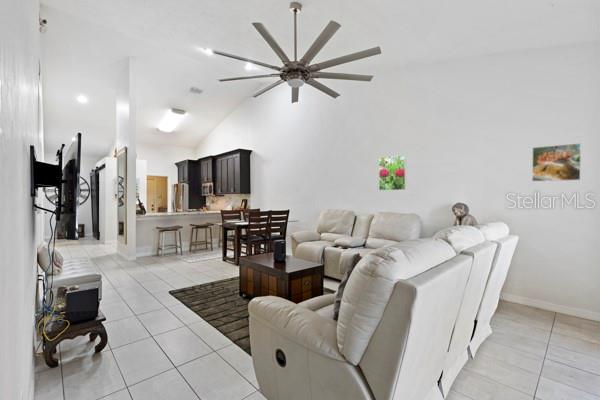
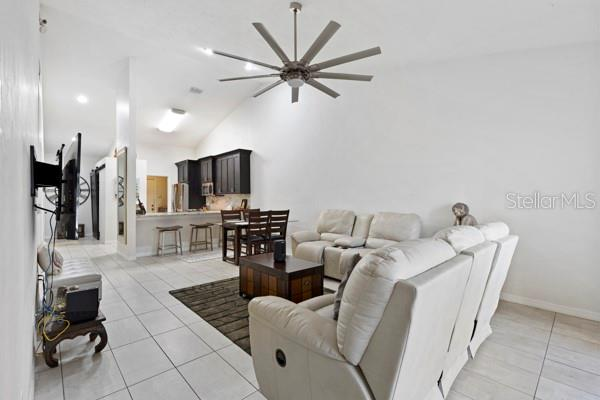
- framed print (391, 173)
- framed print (555, 163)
